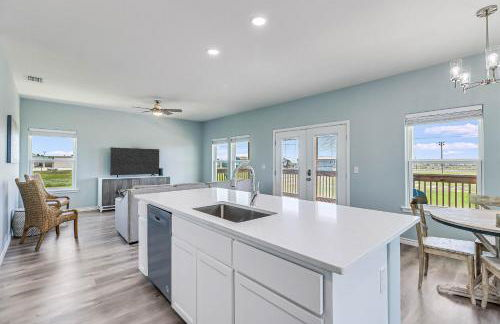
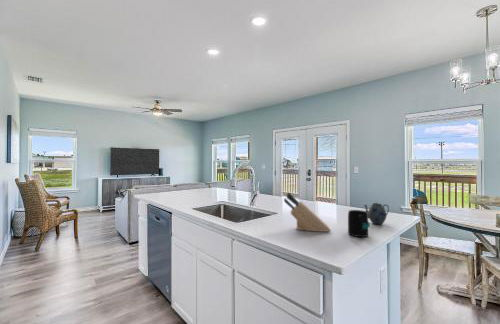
+ mug (359, 224)
+ knife block (306, 211)
+ teapot (376, 212)
